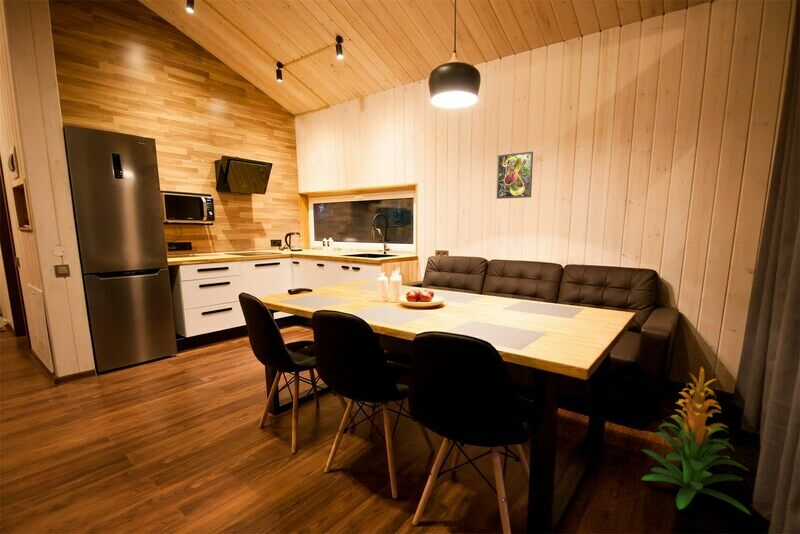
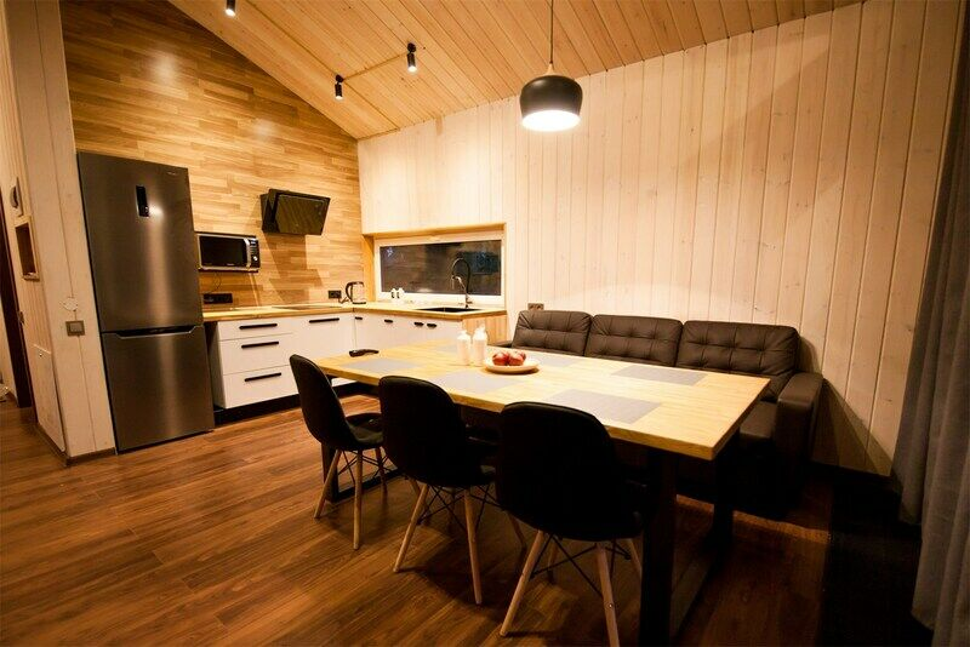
- indoor plant (696, 430)
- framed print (514, 175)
